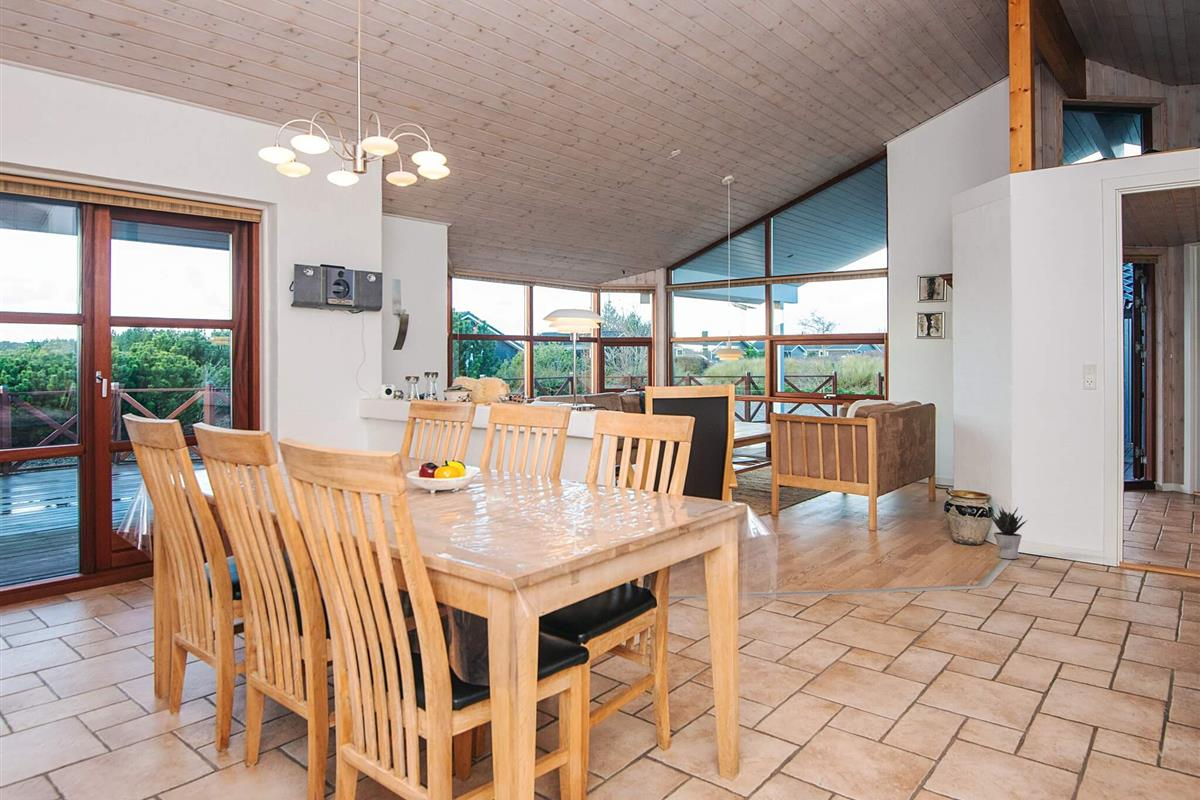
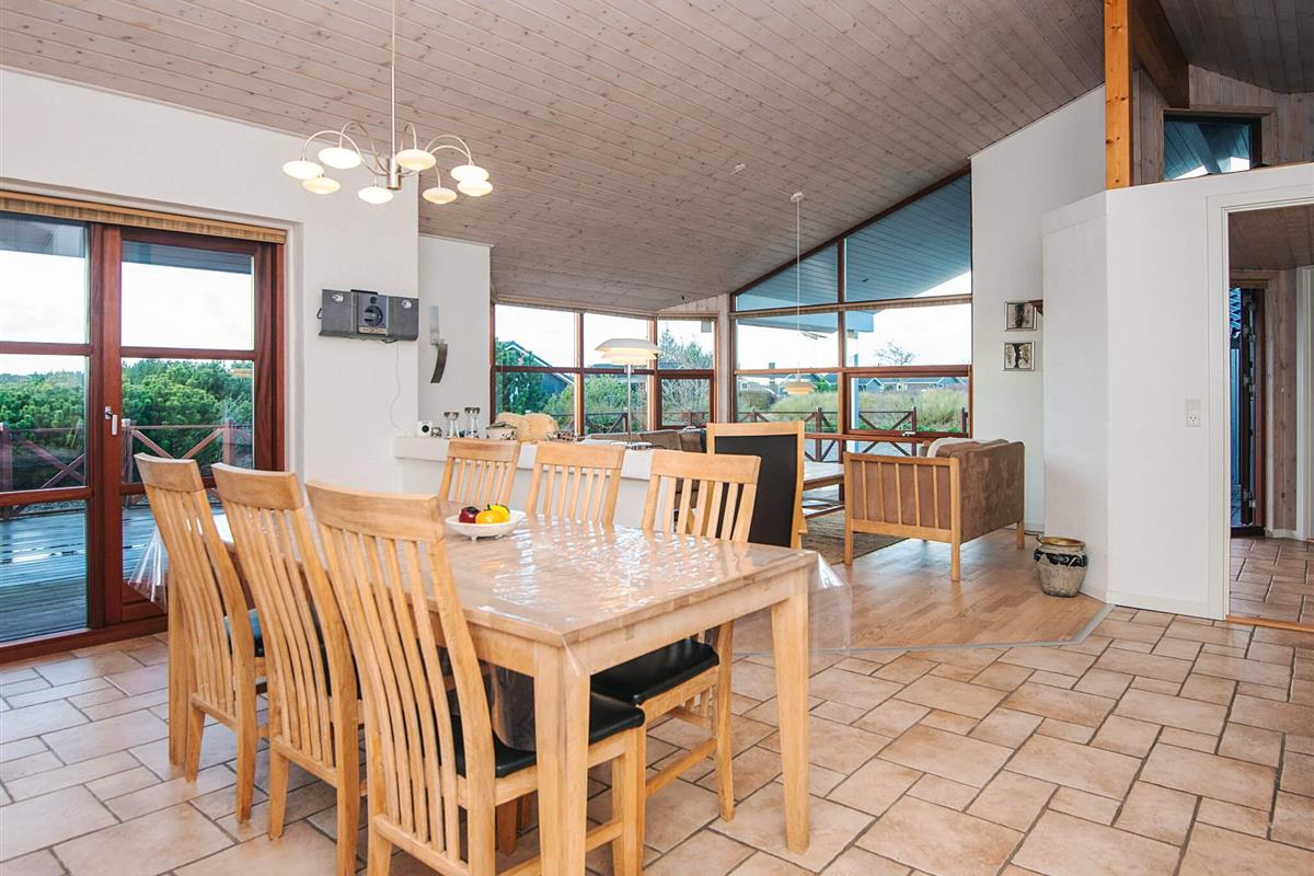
- potted plant (1005, 531)
